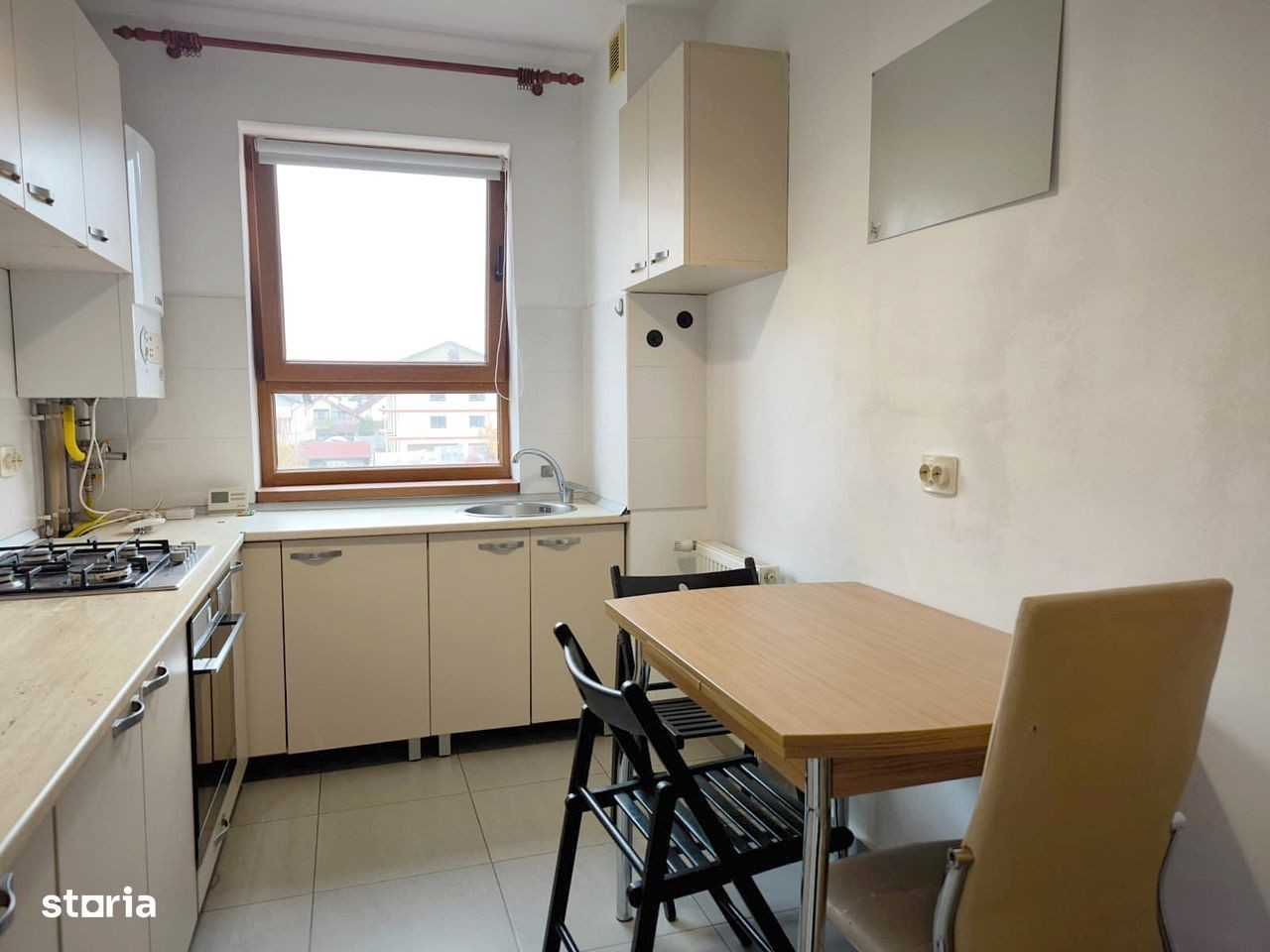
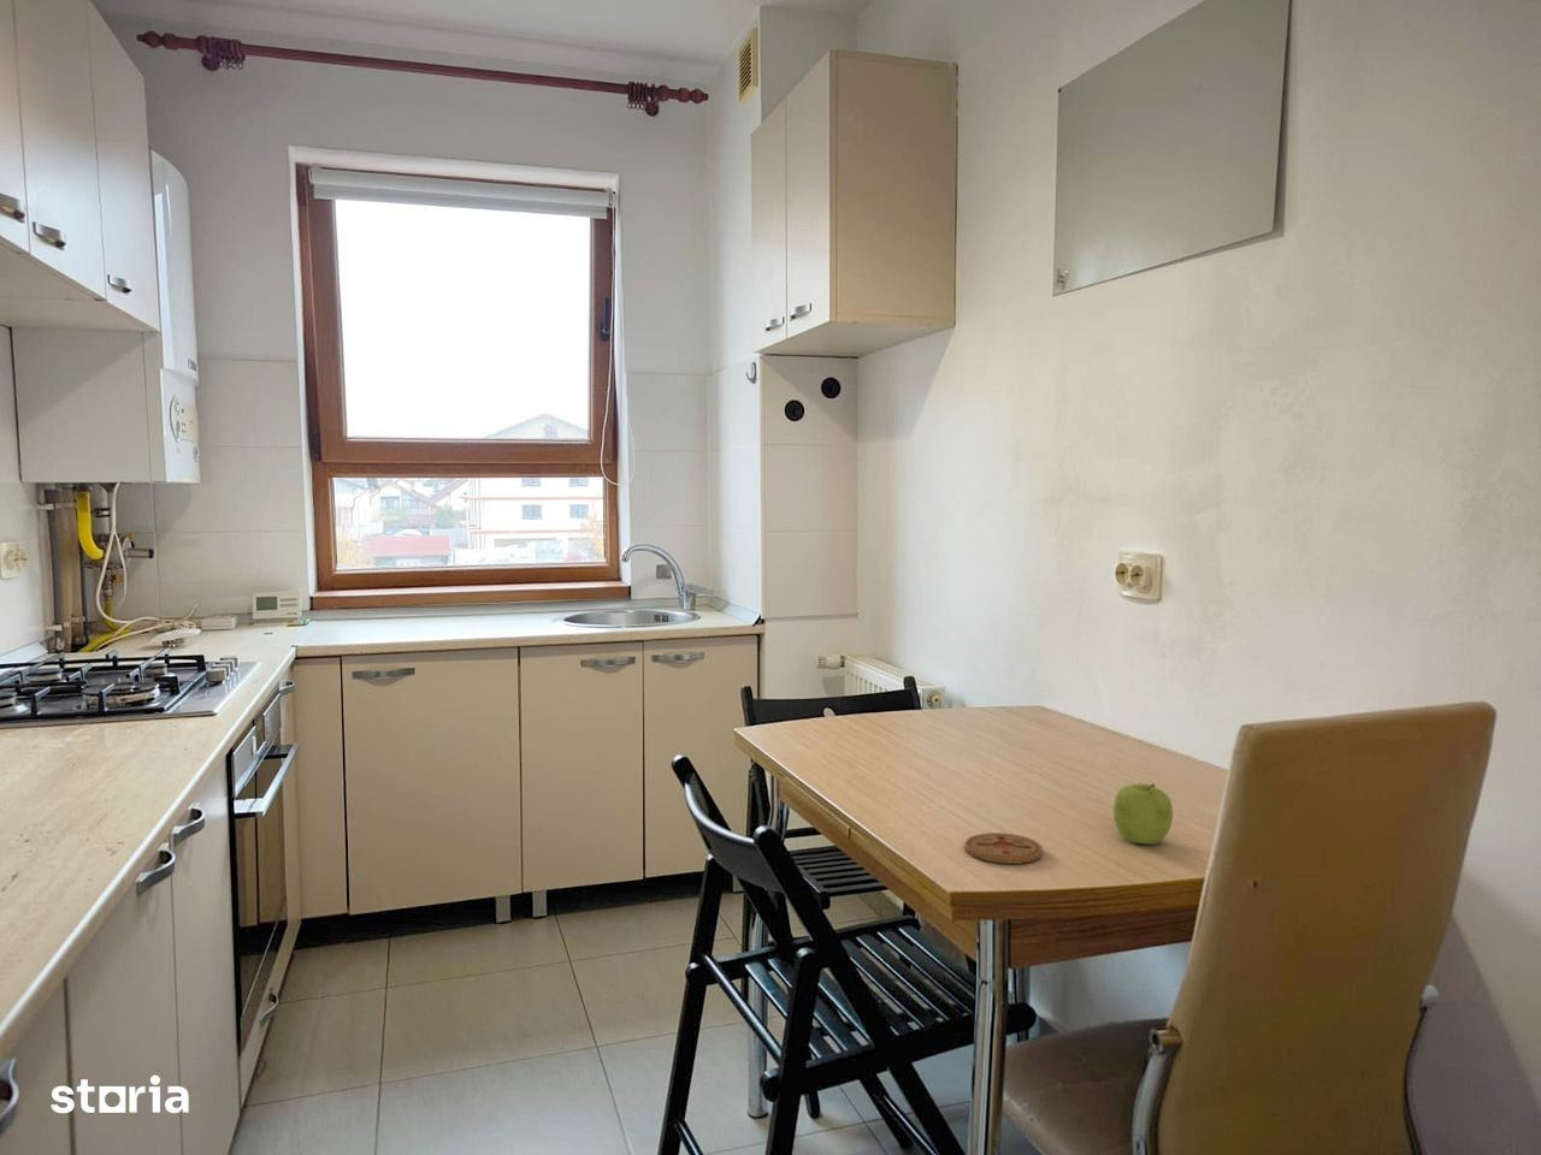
+ coaster (1002, 847)
+ fruit (1143, 810)
